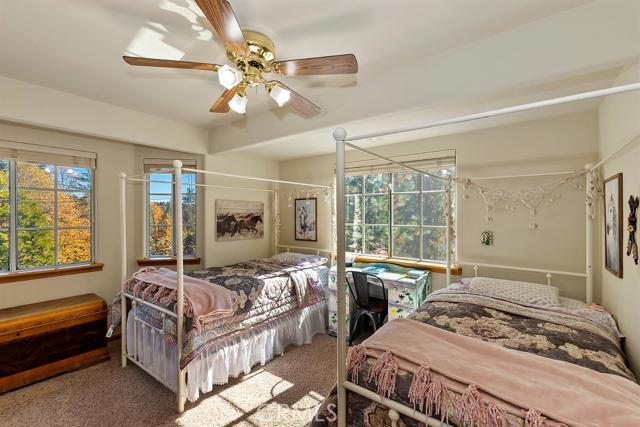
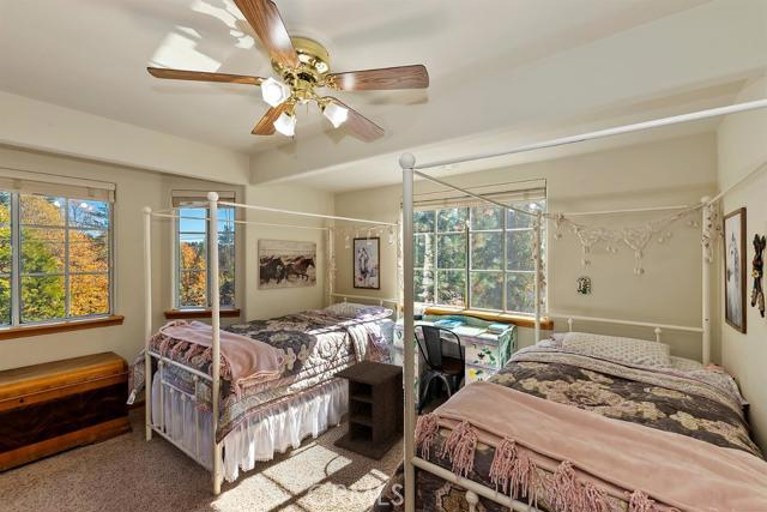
+ nightstand (370, 404)
